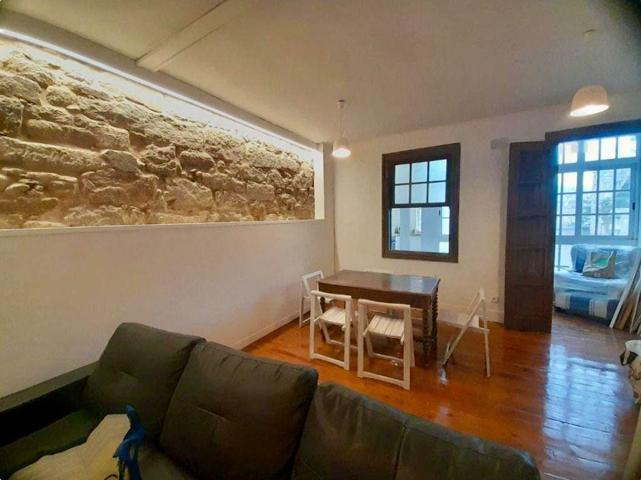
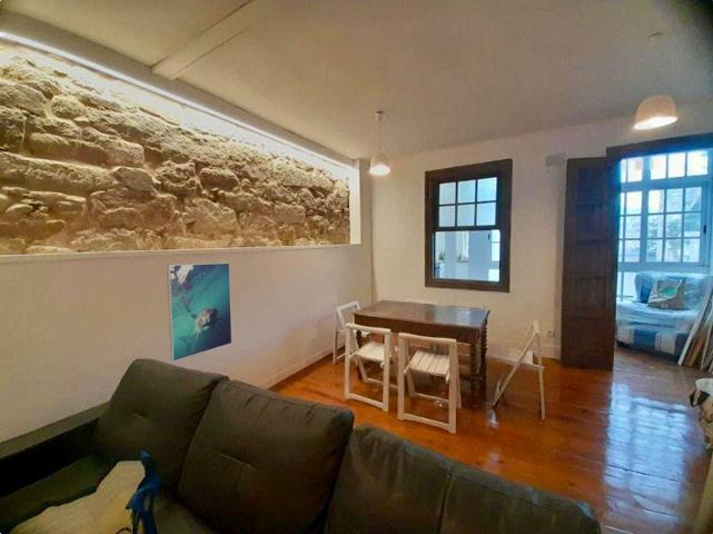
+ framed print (202, 307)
